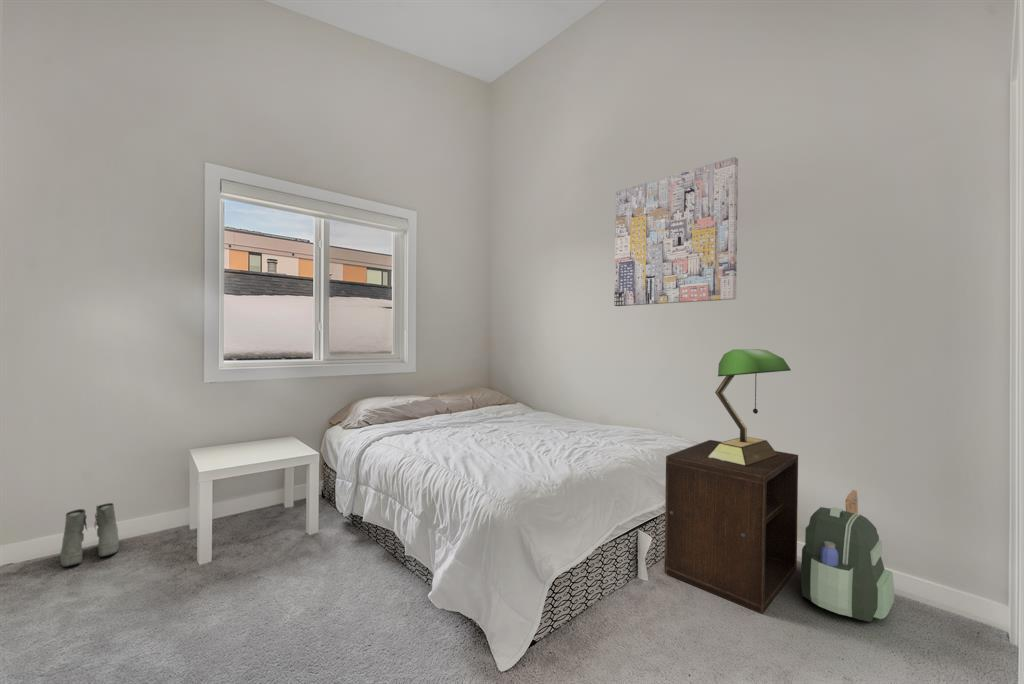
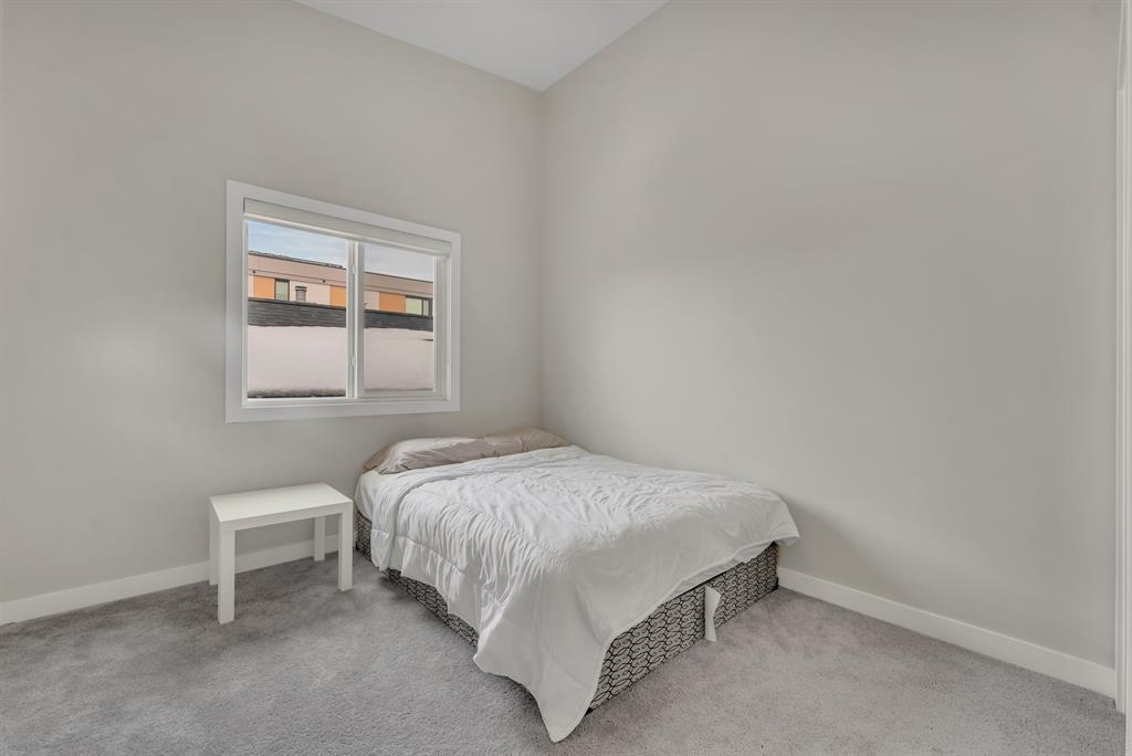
- wall art (669, 239)
- nightstand (732, 513)
- table lamp (755, 402)
- backpack (850, 552)
- boots (87, 530)
